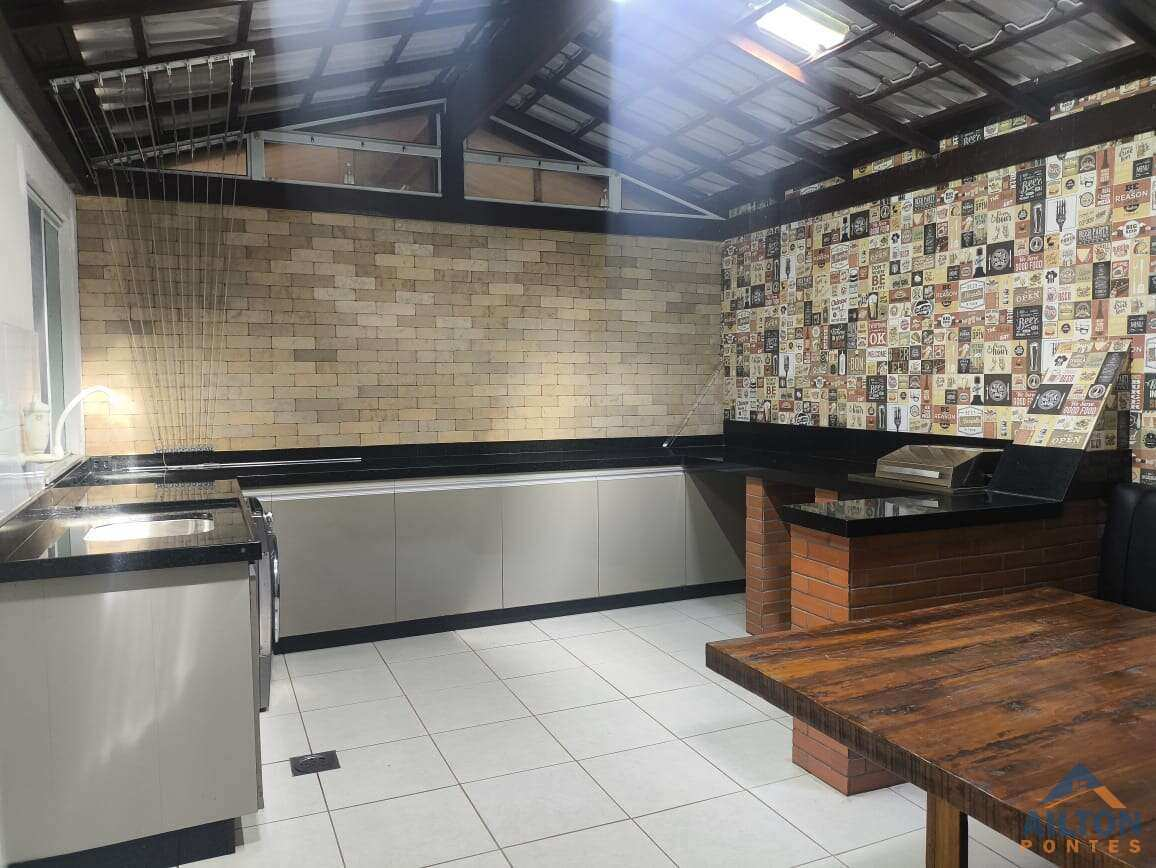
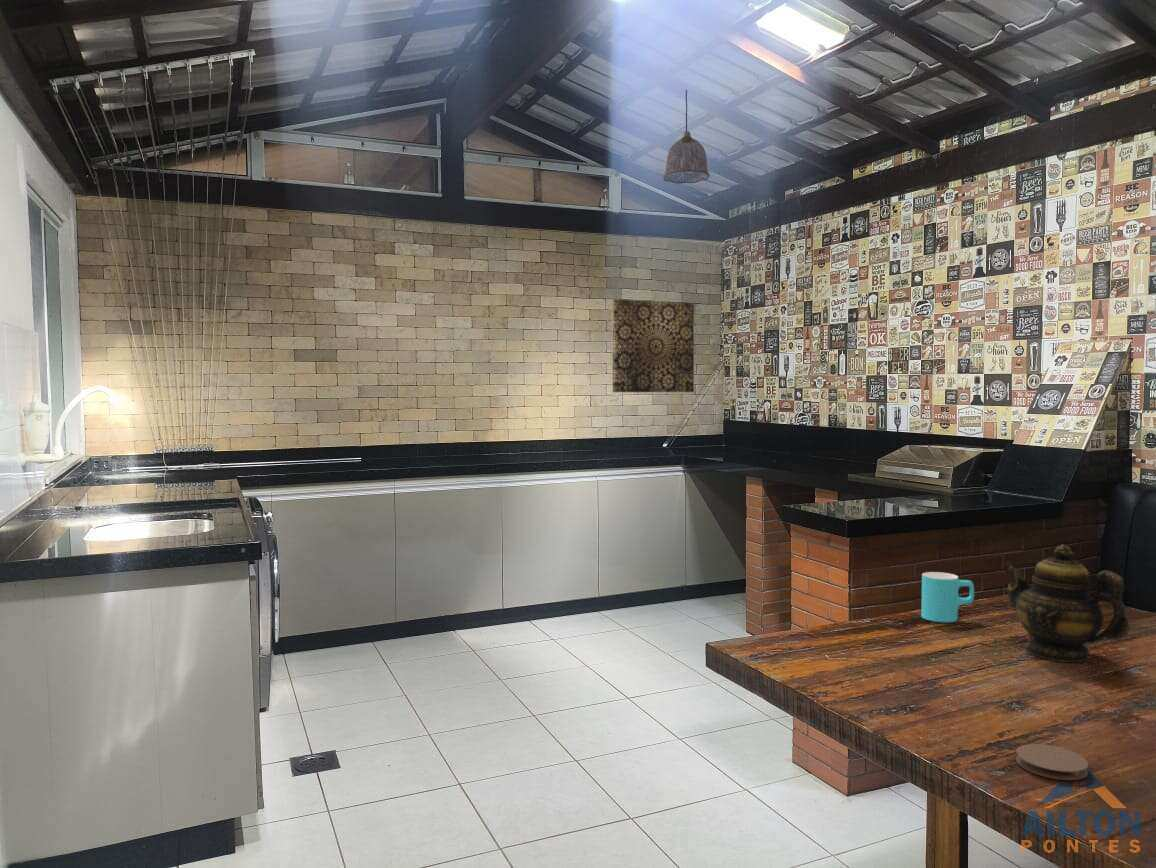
+ cup (946, 597)
+ pendant lamp (686, 134)
+ coaster (1051, 761)
+ wall art (653, 346)
+ teapot (1061, 599)
